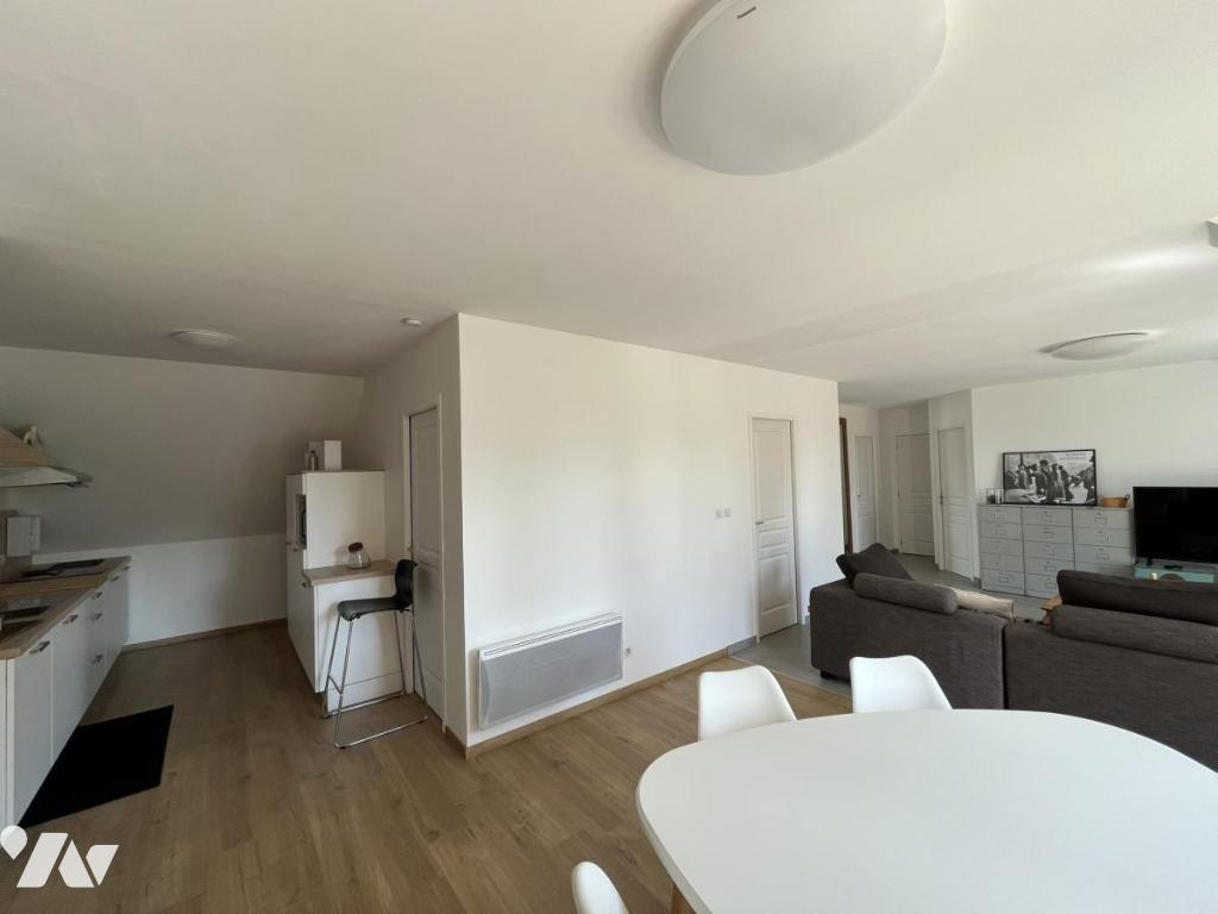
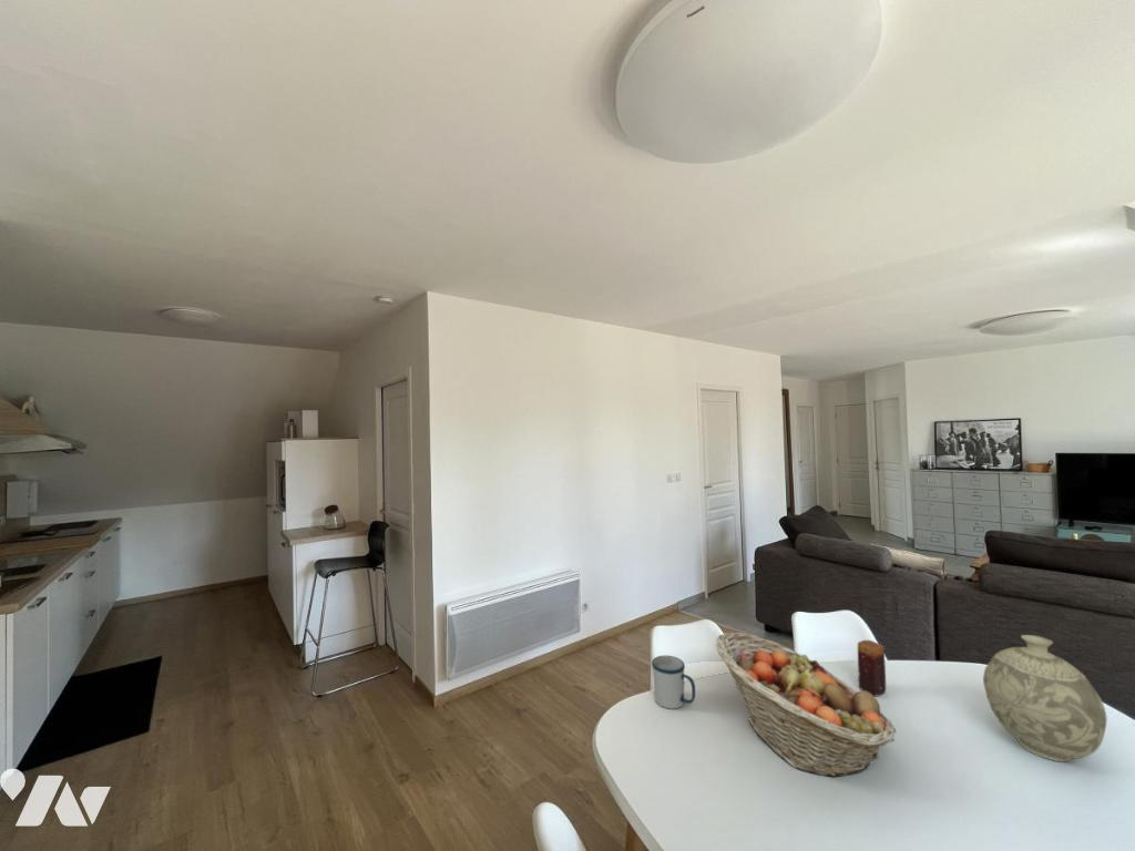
+ candle (871, 666)
+ mug (671, 683)
+ decorative vase (1040, 694)
+ fruit basket (795, 693)
